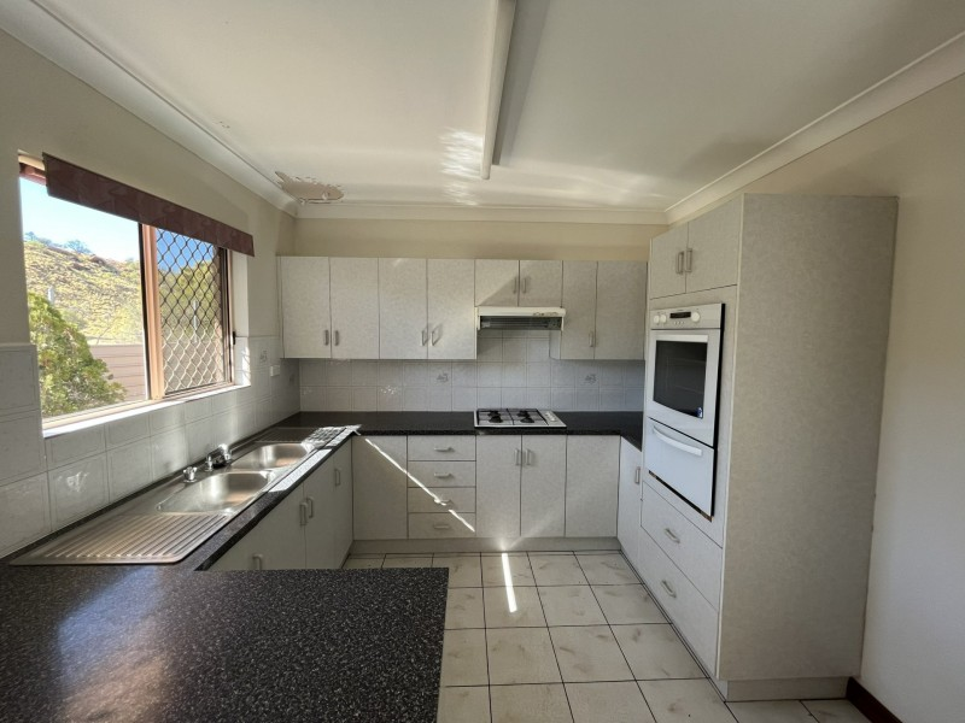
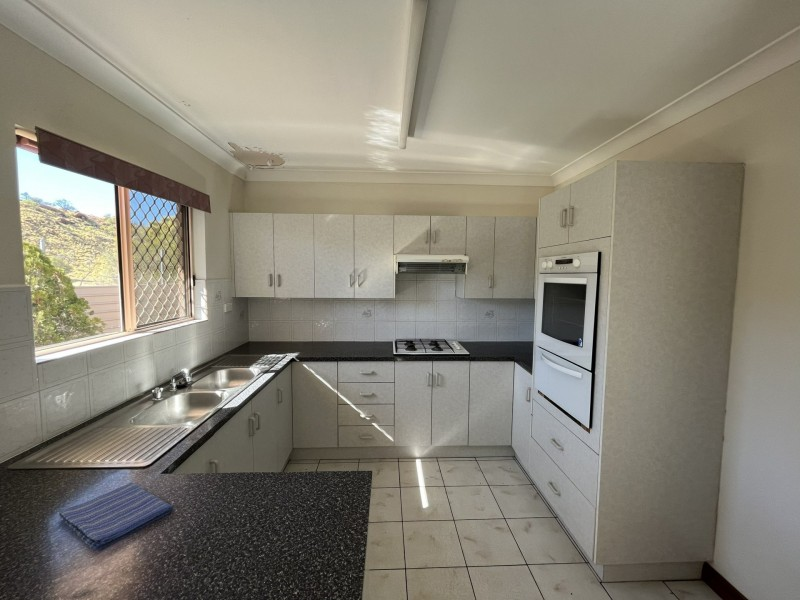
+ dish towel (117, 510)
